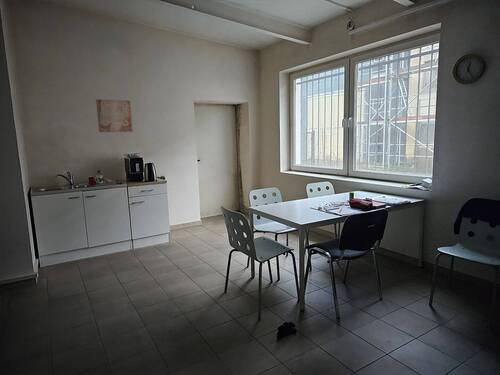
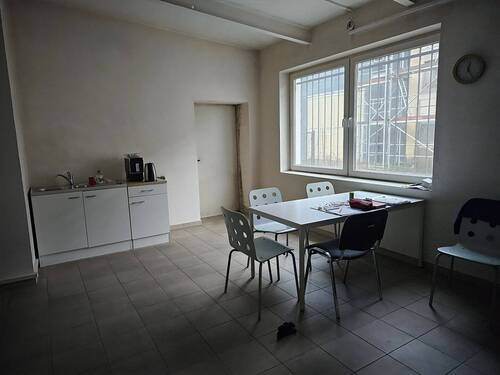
- wall art (114, 116)
